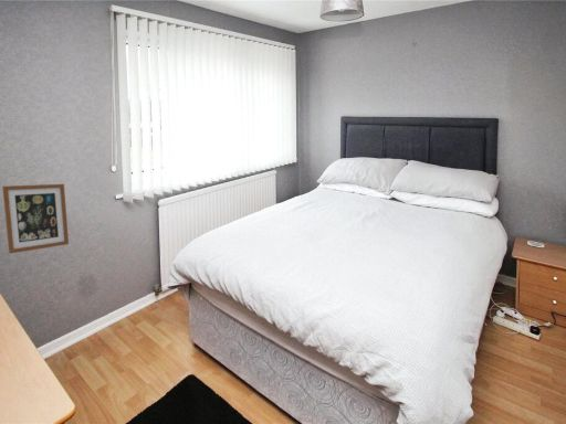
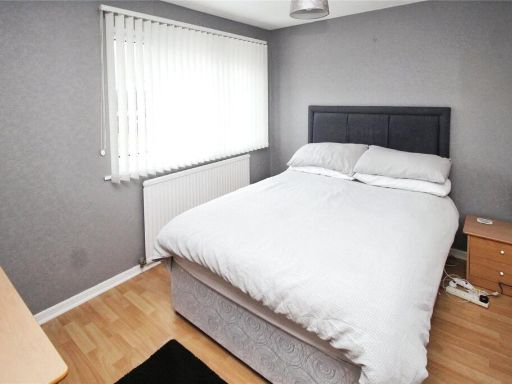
- wall art (38, 216)
